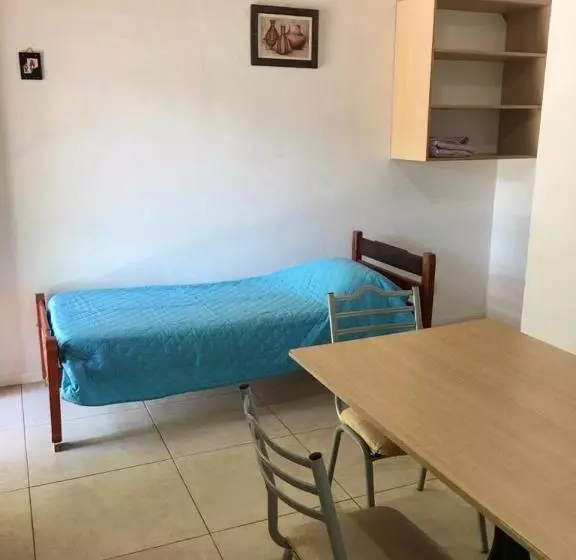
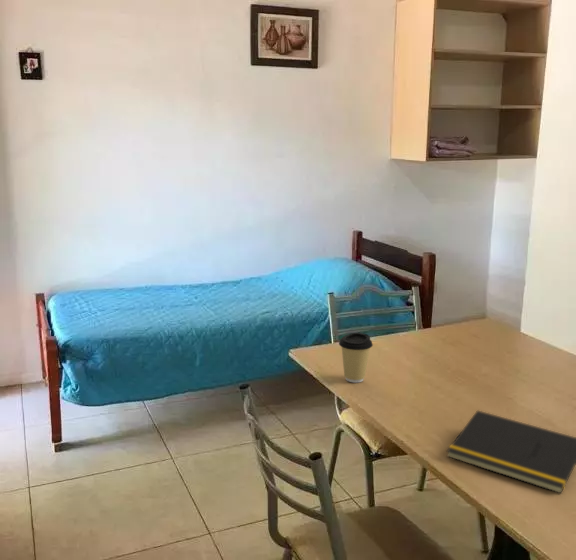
+ notepad (515, 448)
+ coffee cup (355, 358)
